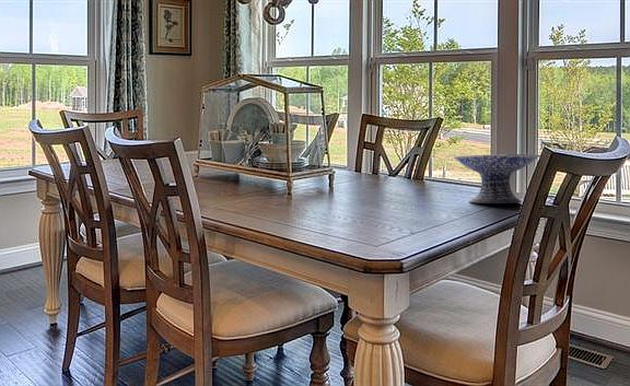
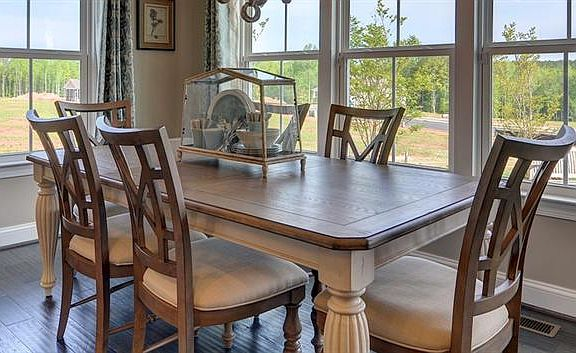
- decorative bowl (494, 178)
